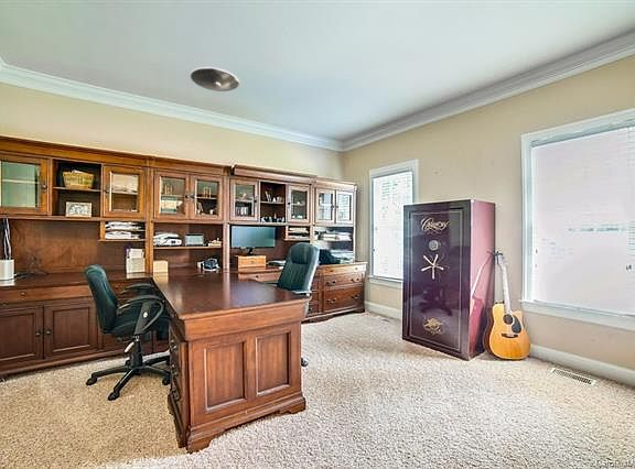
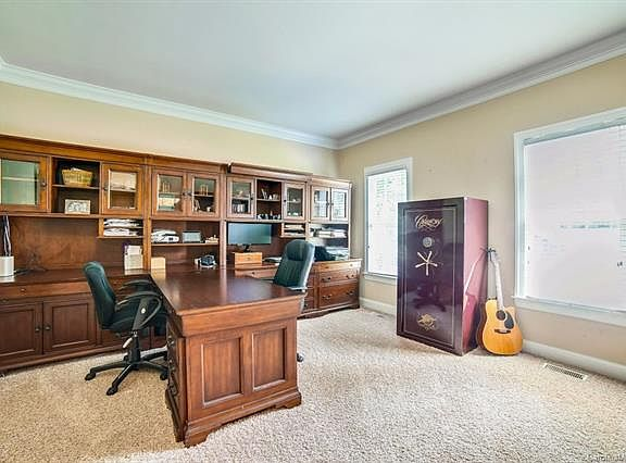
- ceiling light (215, 78)
